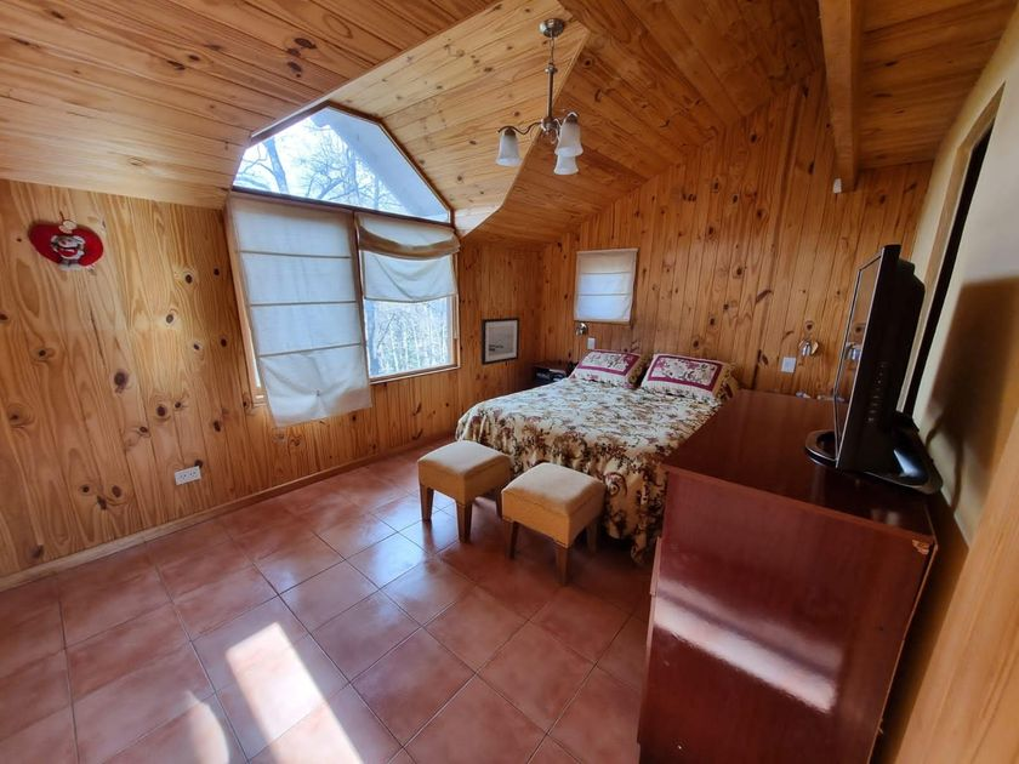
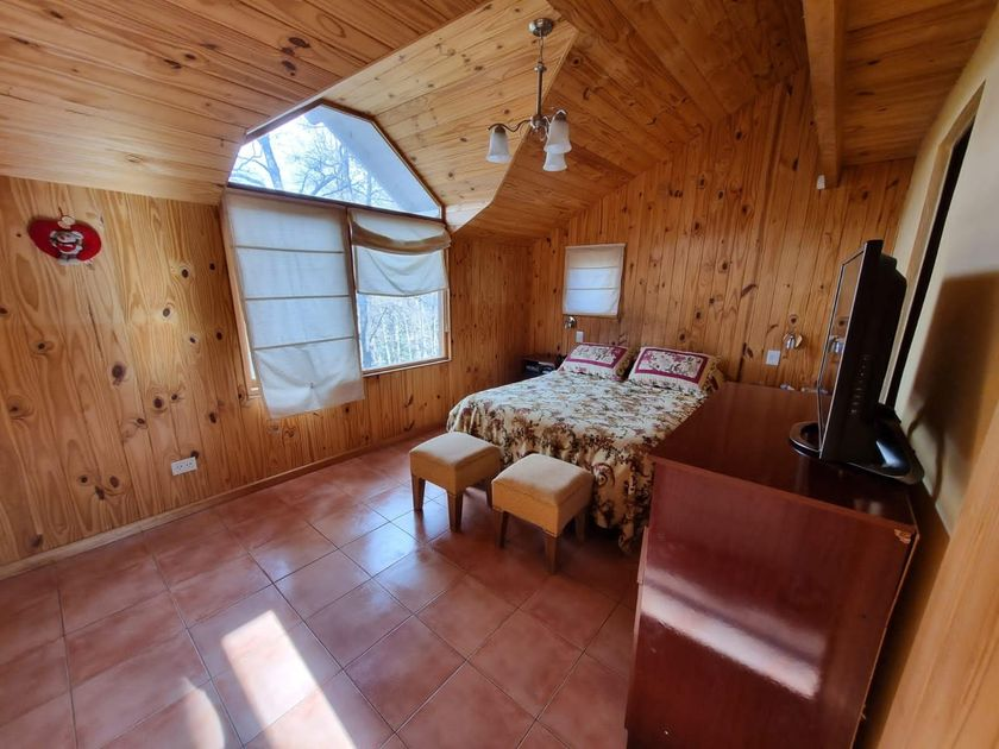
- wall art (501, 340)
